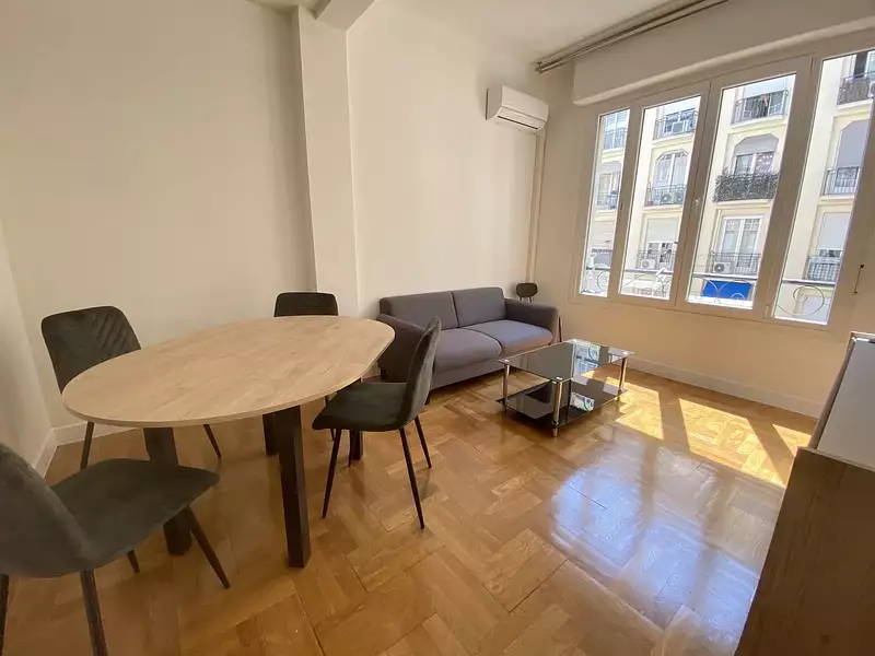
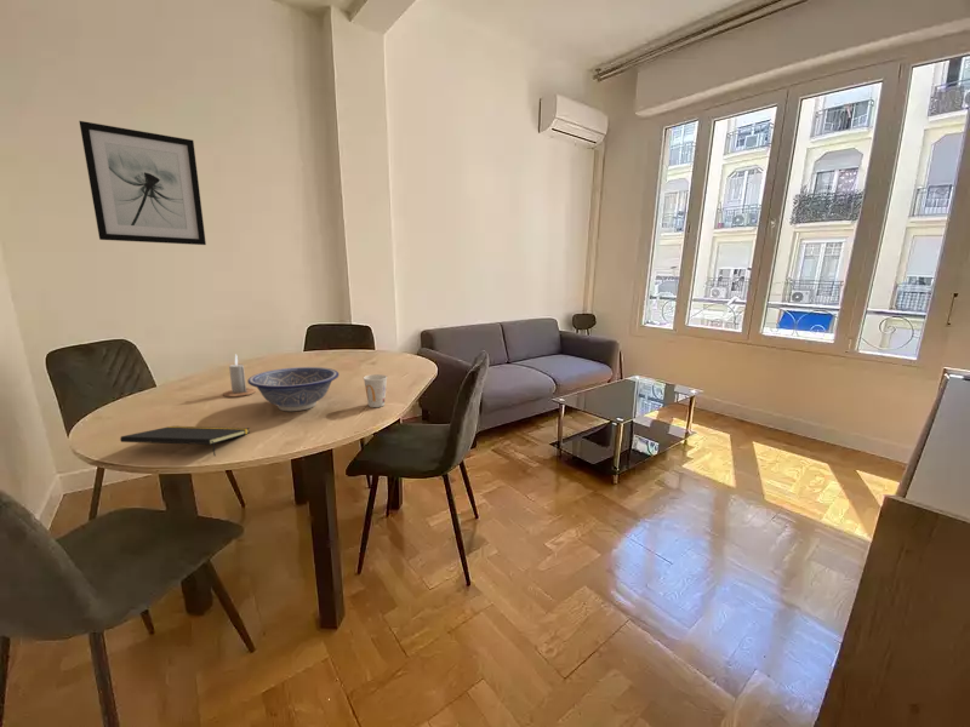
+ decorative bowl (296, 390)
+ cup (376, 390)
+ notepad (189, 434)
+ wall art (148, 188)
+ candle (236, 373)
